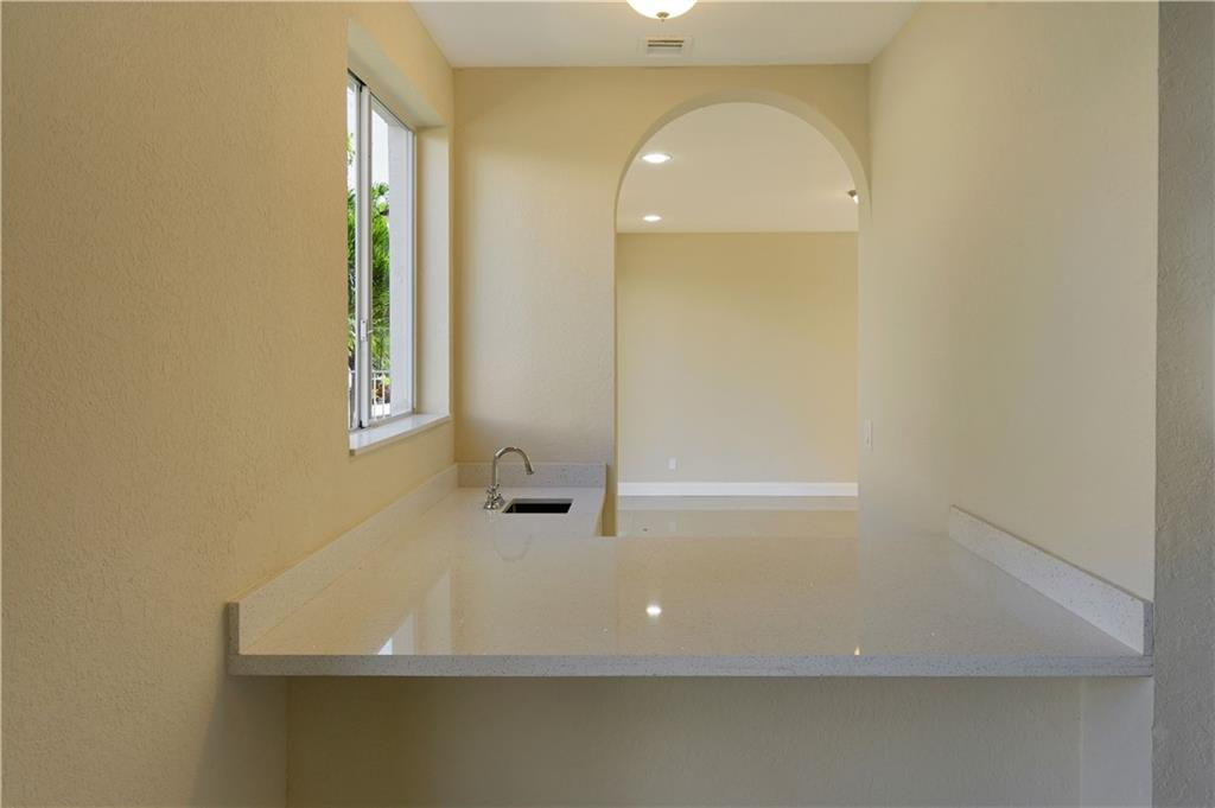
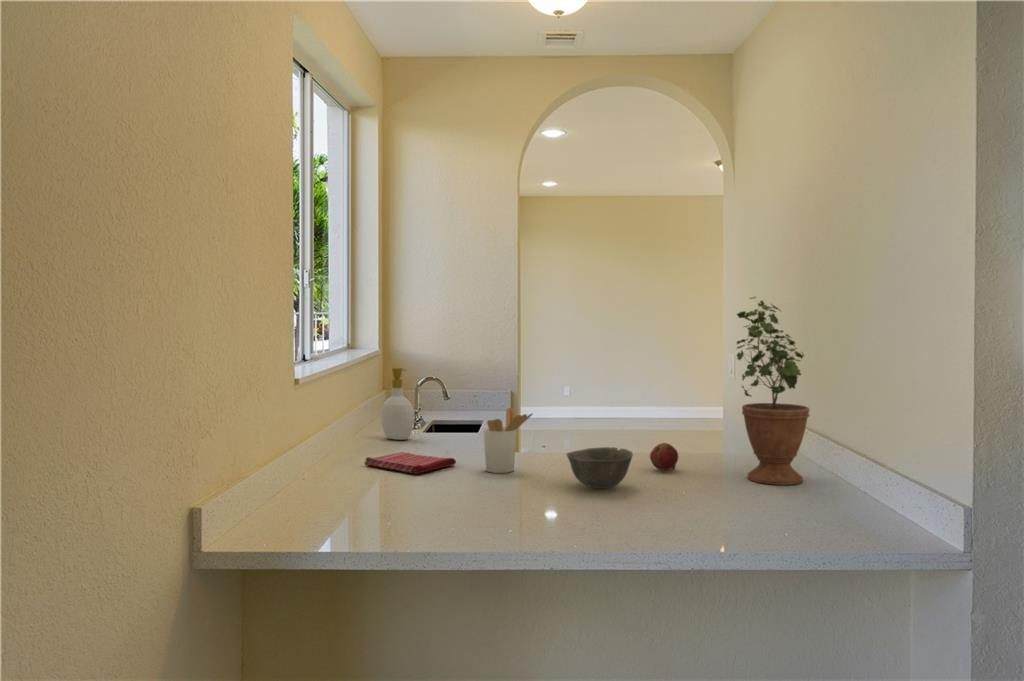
+ dish towel (410, 461)
+ fruit (664, 456)
+ soap bottle (398, 403)
+ utensil holder (507, 440)
+ bowl (599, 469)
+ potted plant (767, 386)
